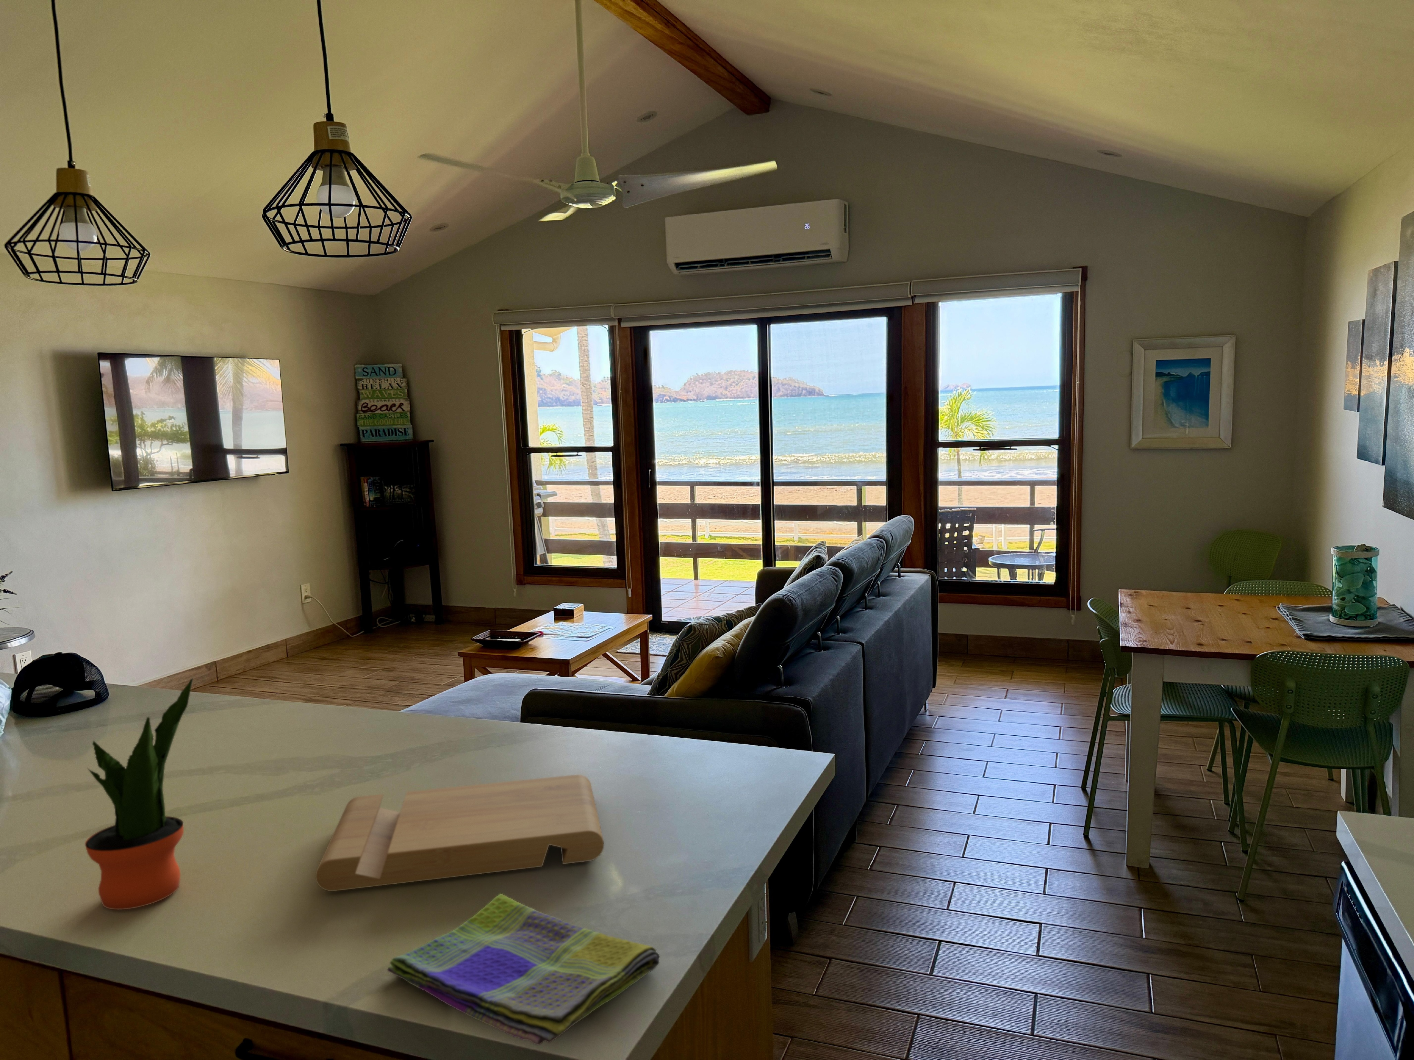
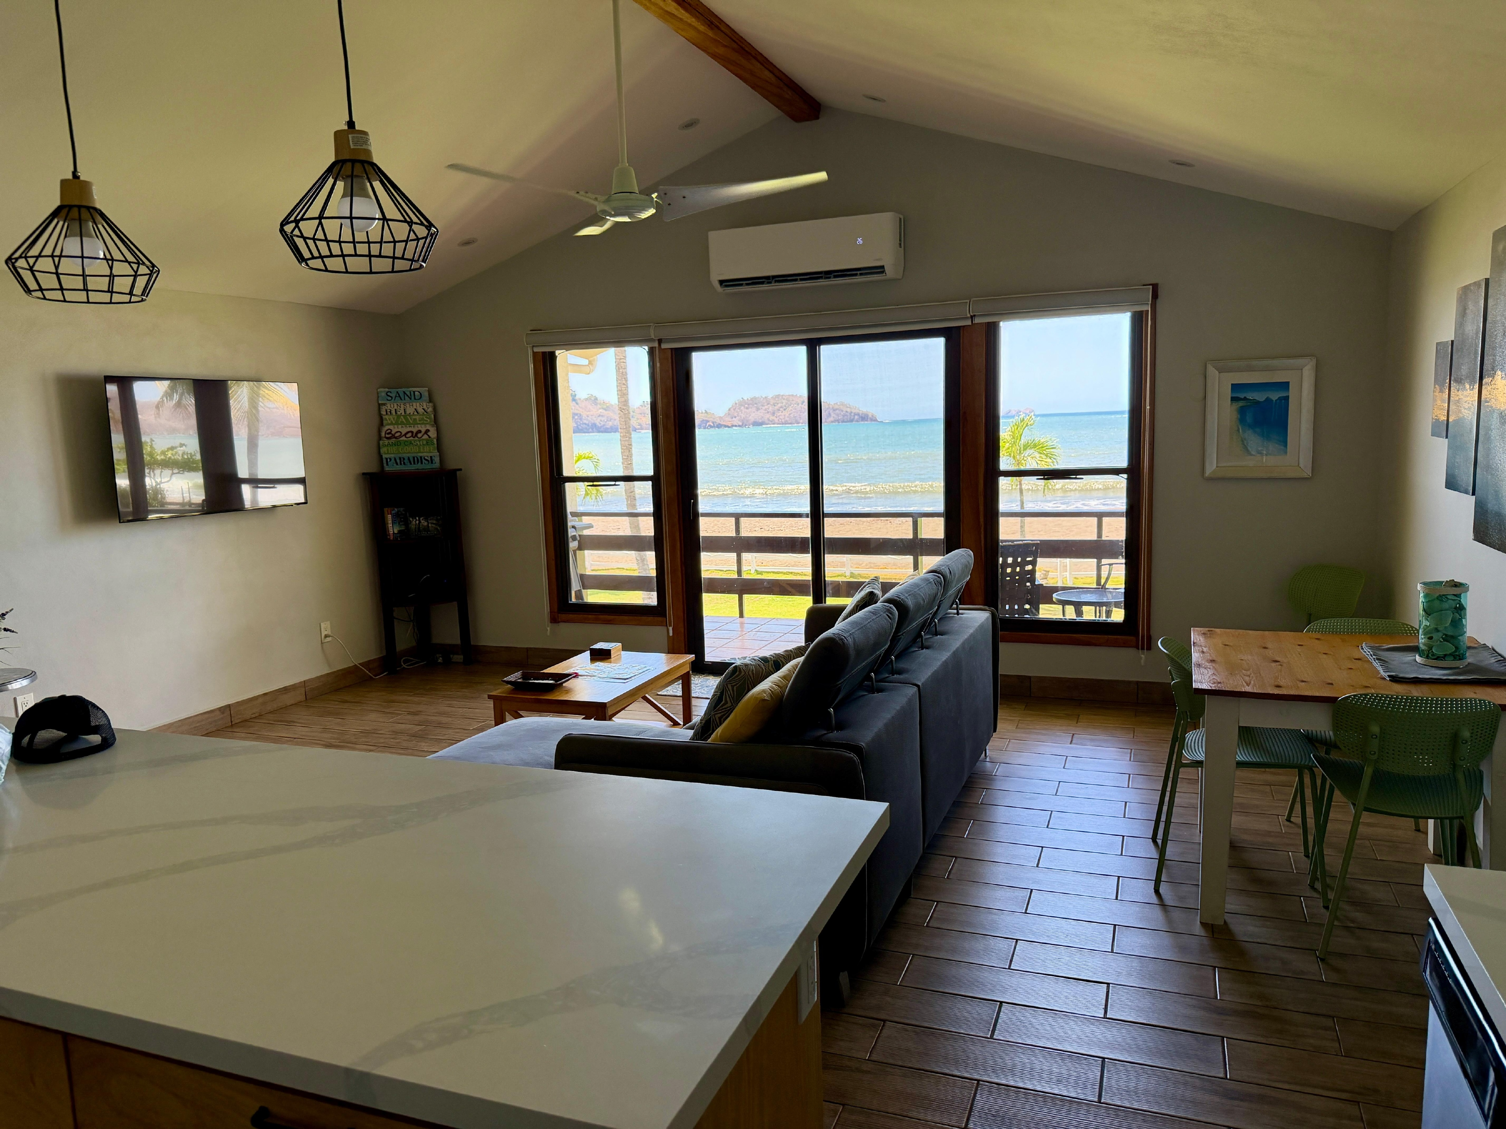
- dish towel (526, 960)
- potted plant (146, 788)
- cutting board (468, 827)
